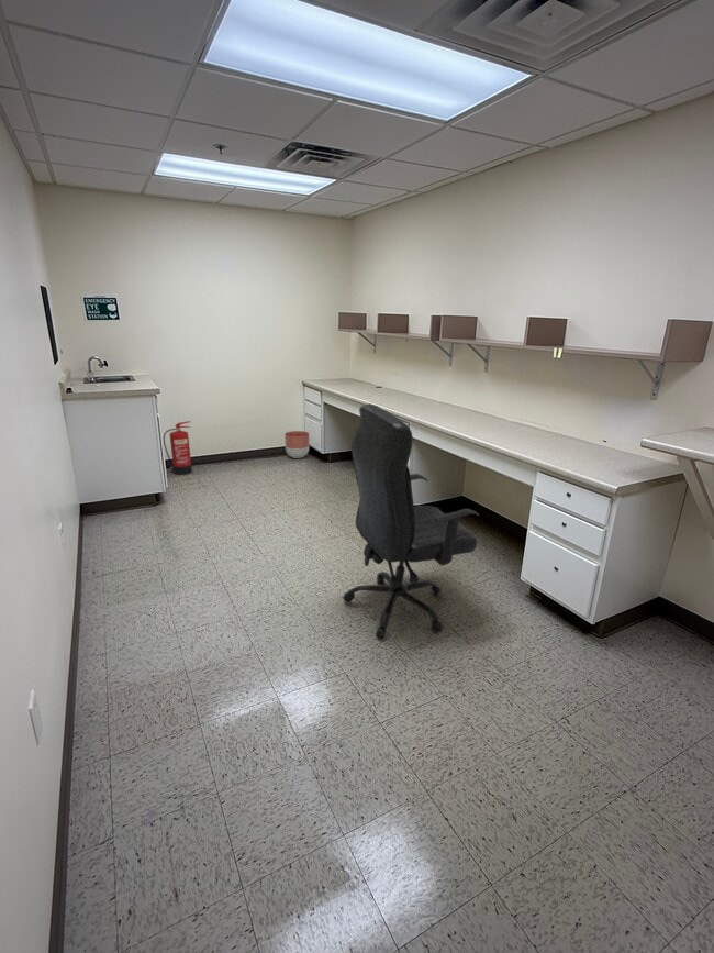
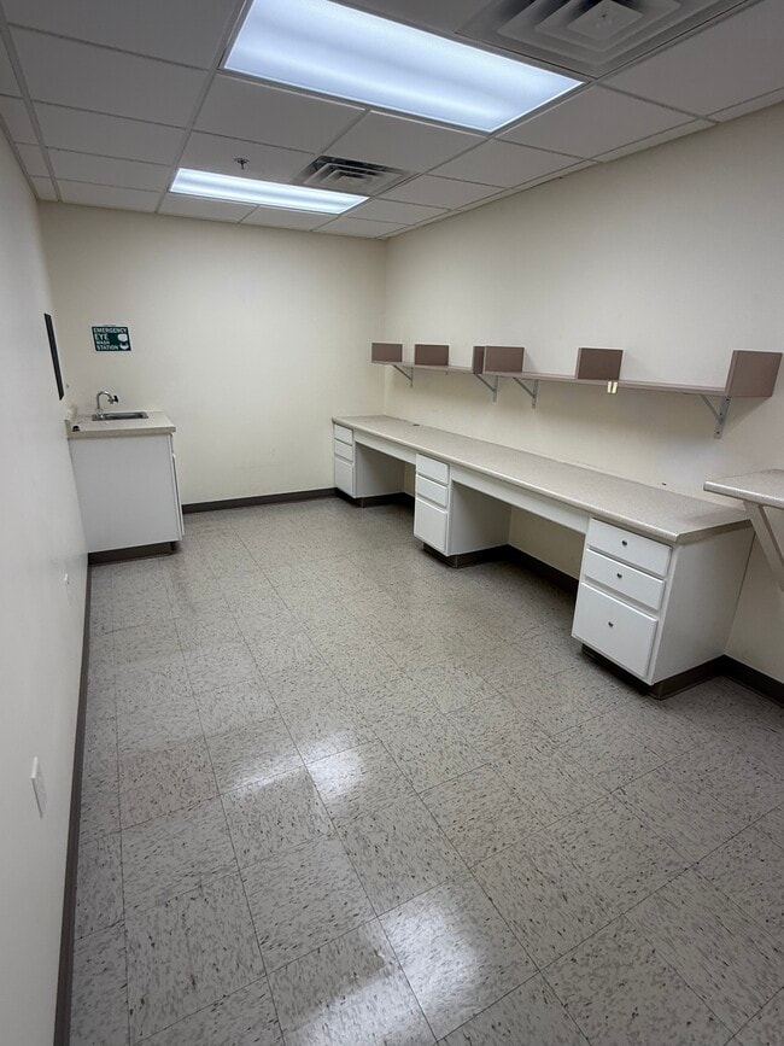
- office chair (414, 513)
- fire extinguisher (178, 447)
- planter (297, 445)
